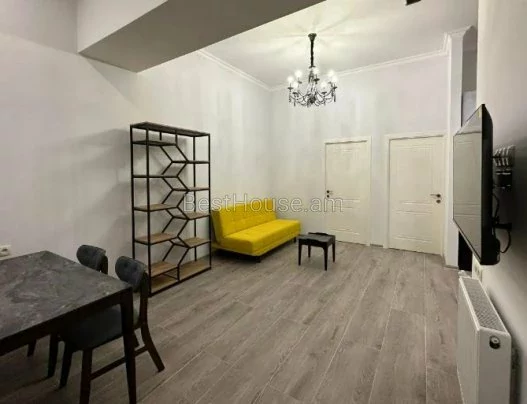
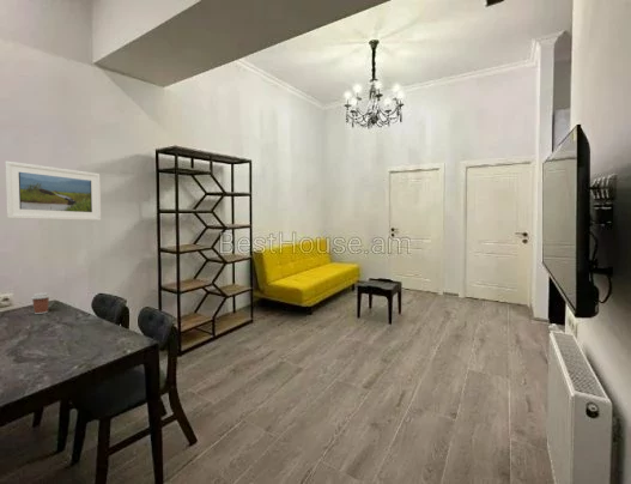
+ coffee cup (41, 303)
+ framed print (57, 193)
